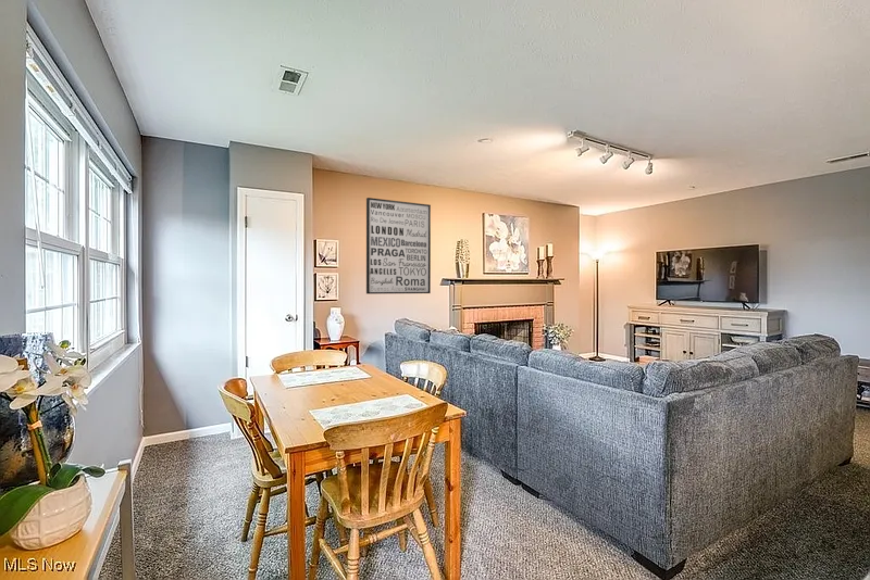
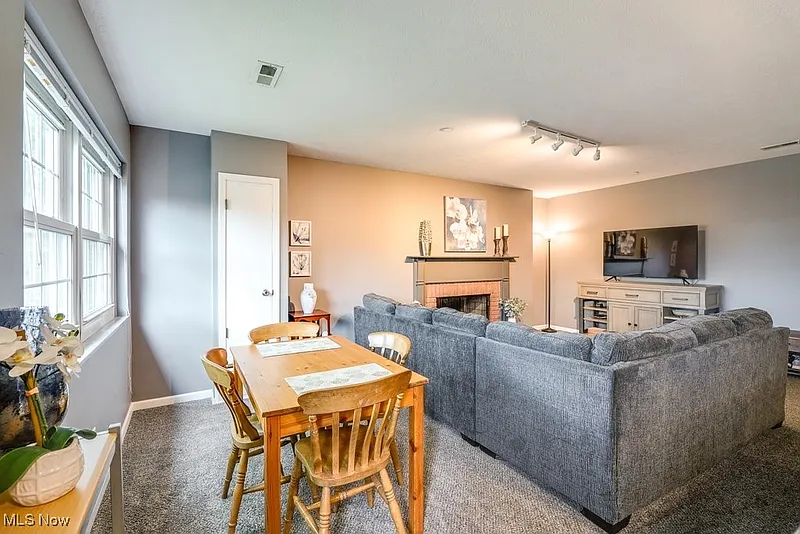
- wall art (399, 248)
